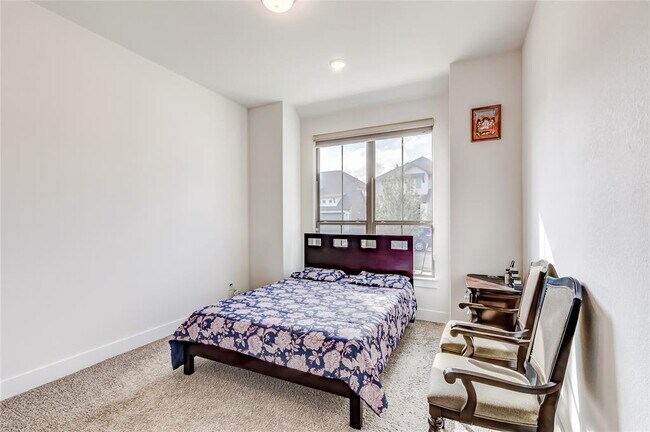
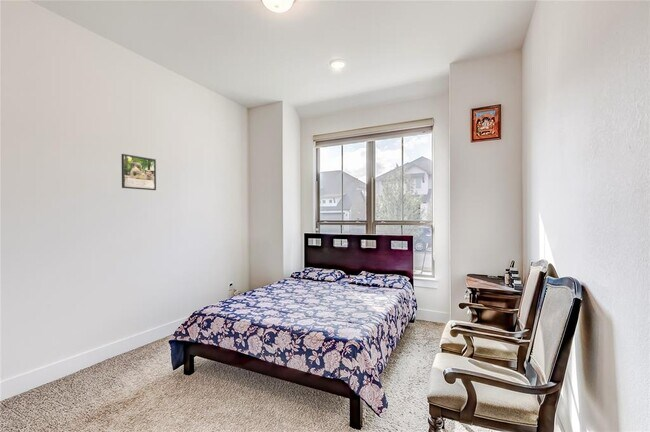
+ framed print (139, 172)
